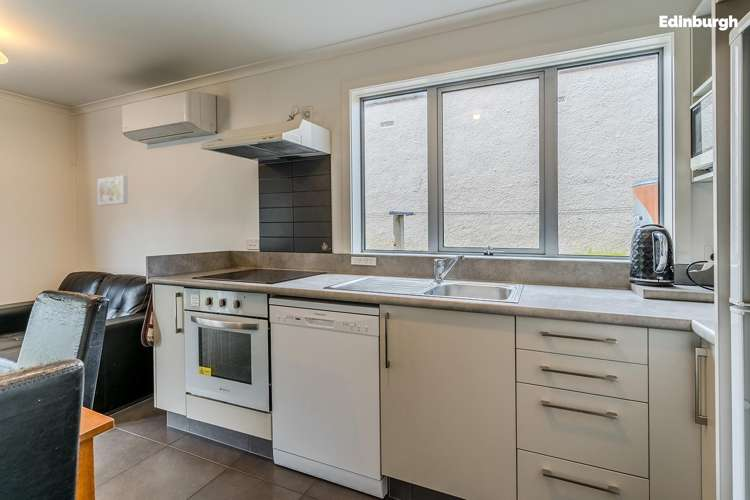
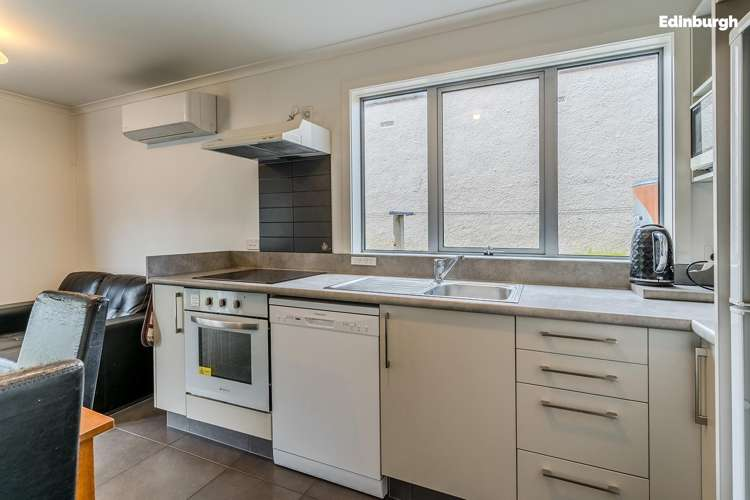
- wall art (112, 190)
